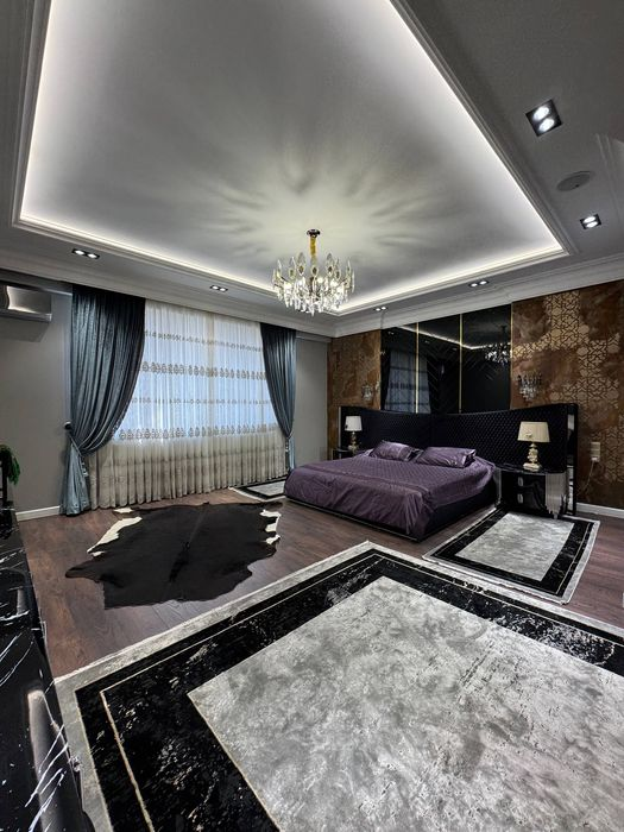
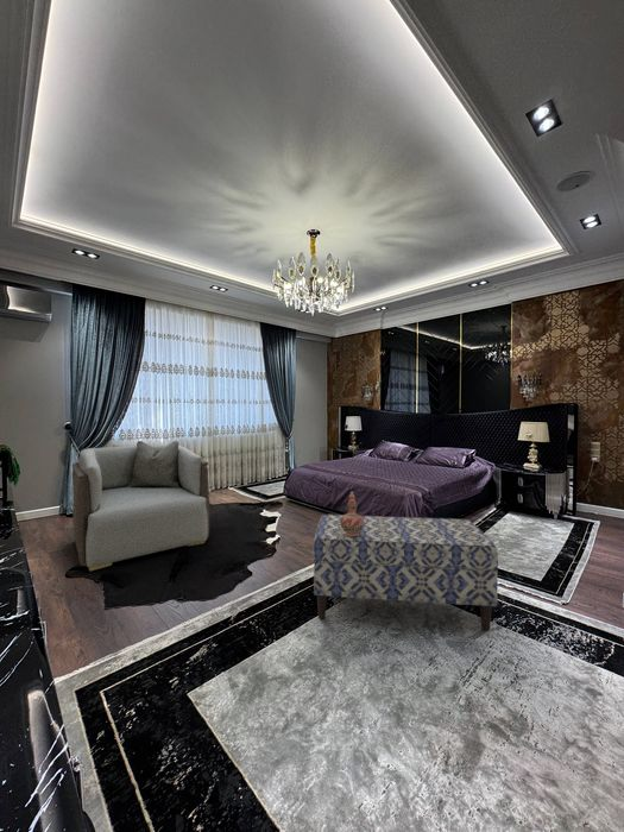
+ decorative vase (352, 512)
+ armchair (141, 492)
+ bench (397, 566)
